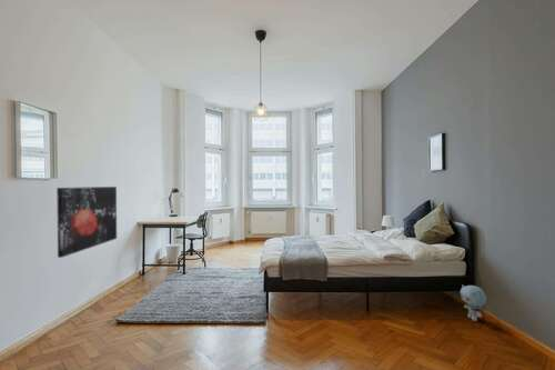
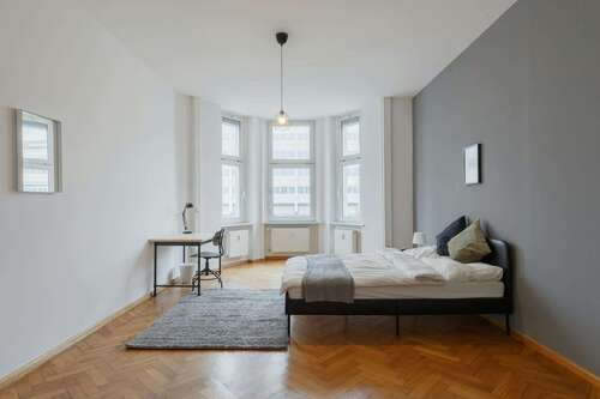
- wall art (91, 217)
- plush toy (472, 302)
